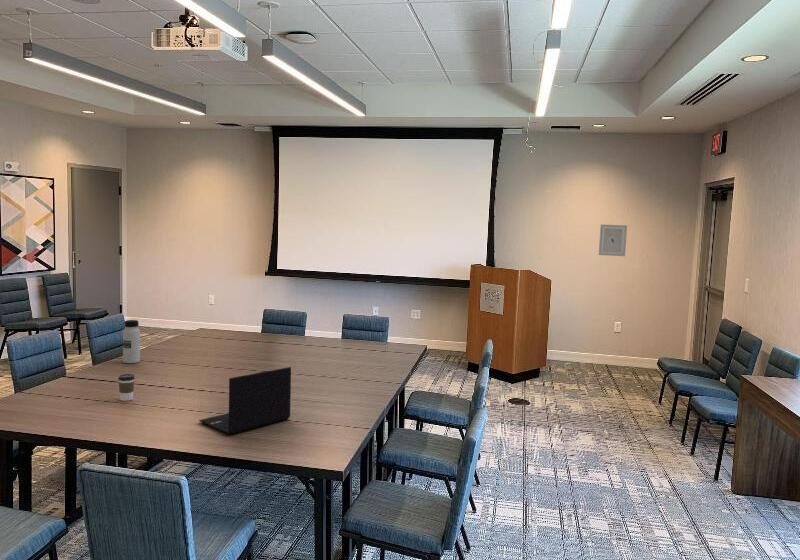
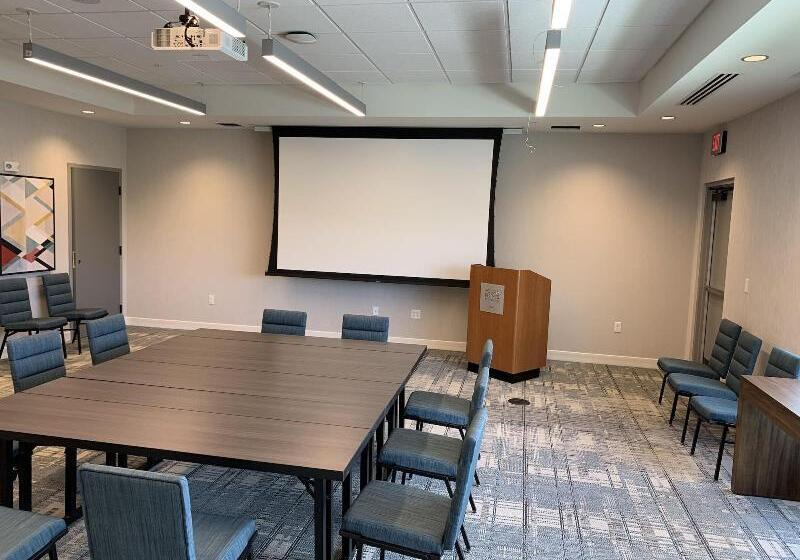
- water bottle (131, 341)
- wall art (612, 240)
- coffee cup (126, 387)
- laptop (246, 394)
